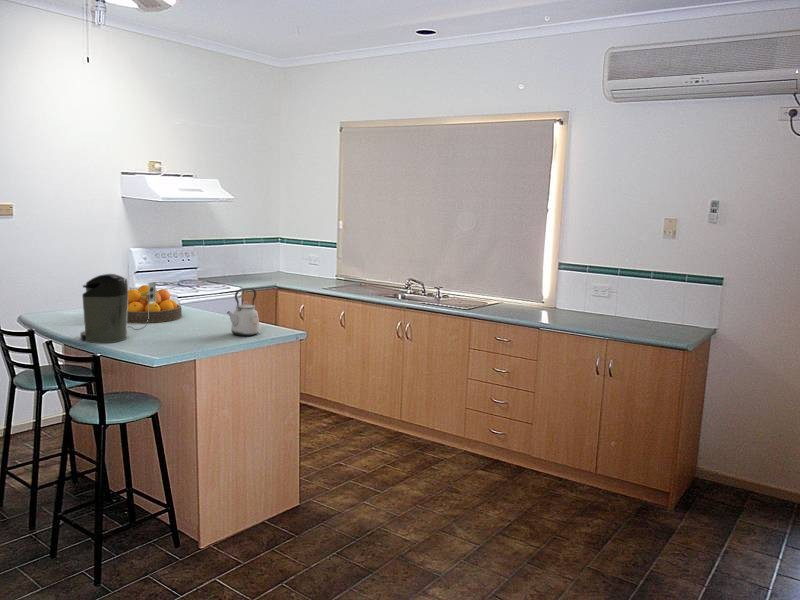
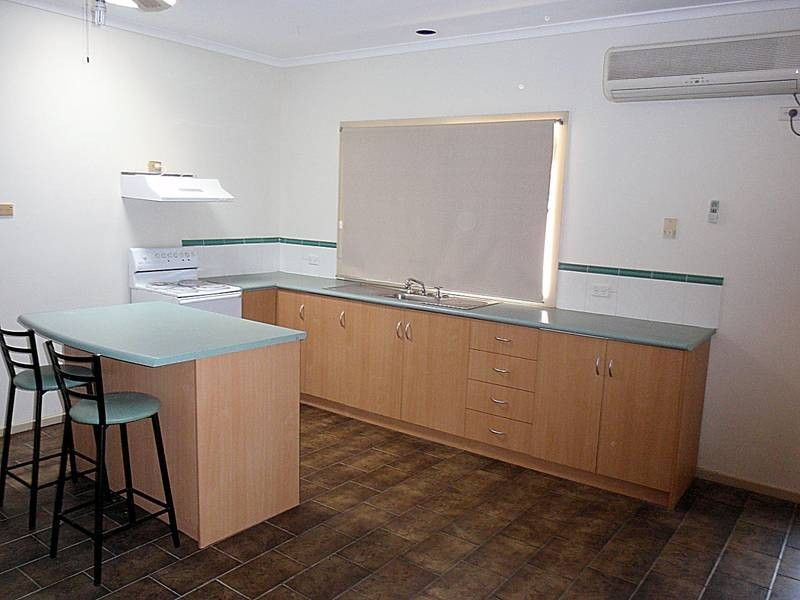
- coffee maker (113, 305)
- kettle (241, 312)
- fruit bowl (146, 302)
